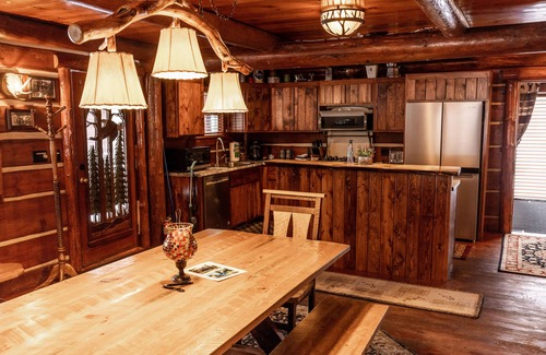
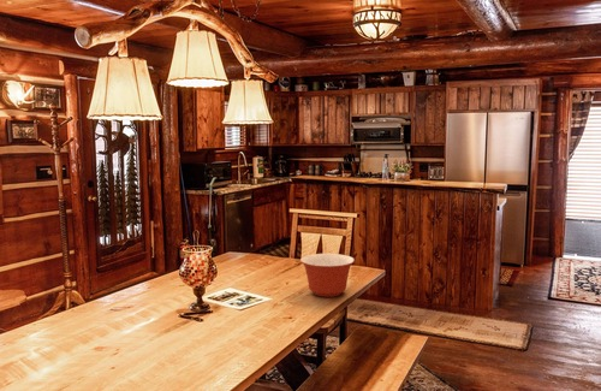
+ mixing bowl (327, 276)
